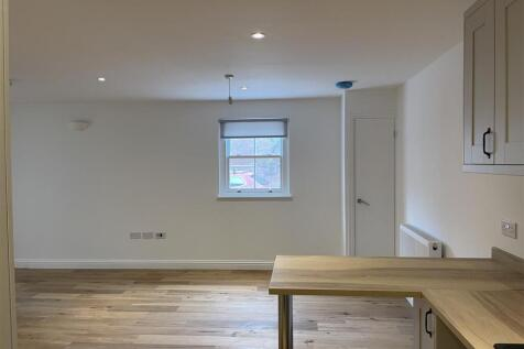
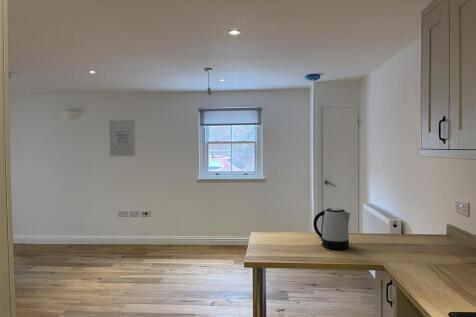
+ wall art (122, 138)
+ kettle (331, 226)
